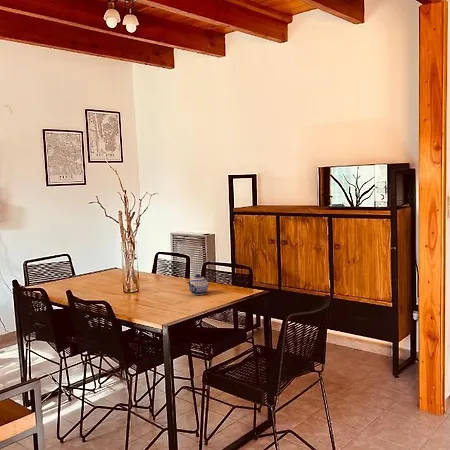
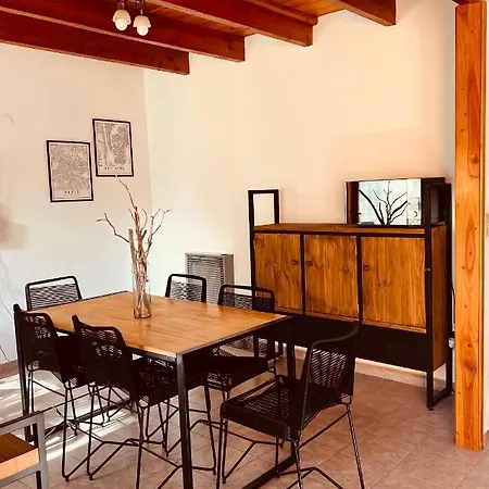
- teapot (198, 283)
